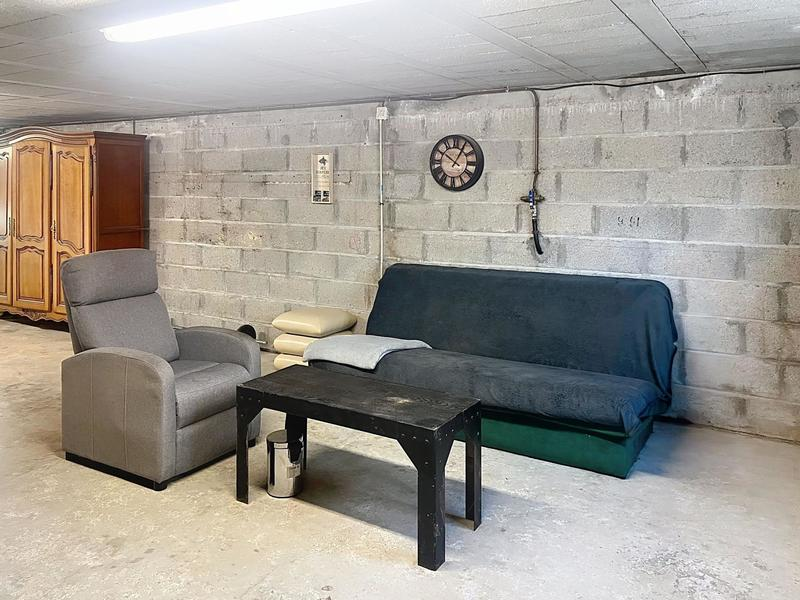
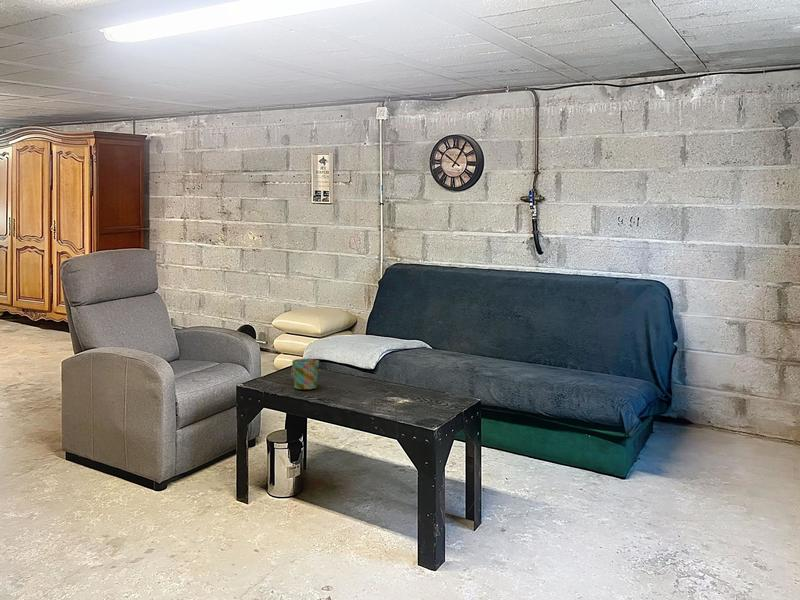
+ mug (303, 373)
